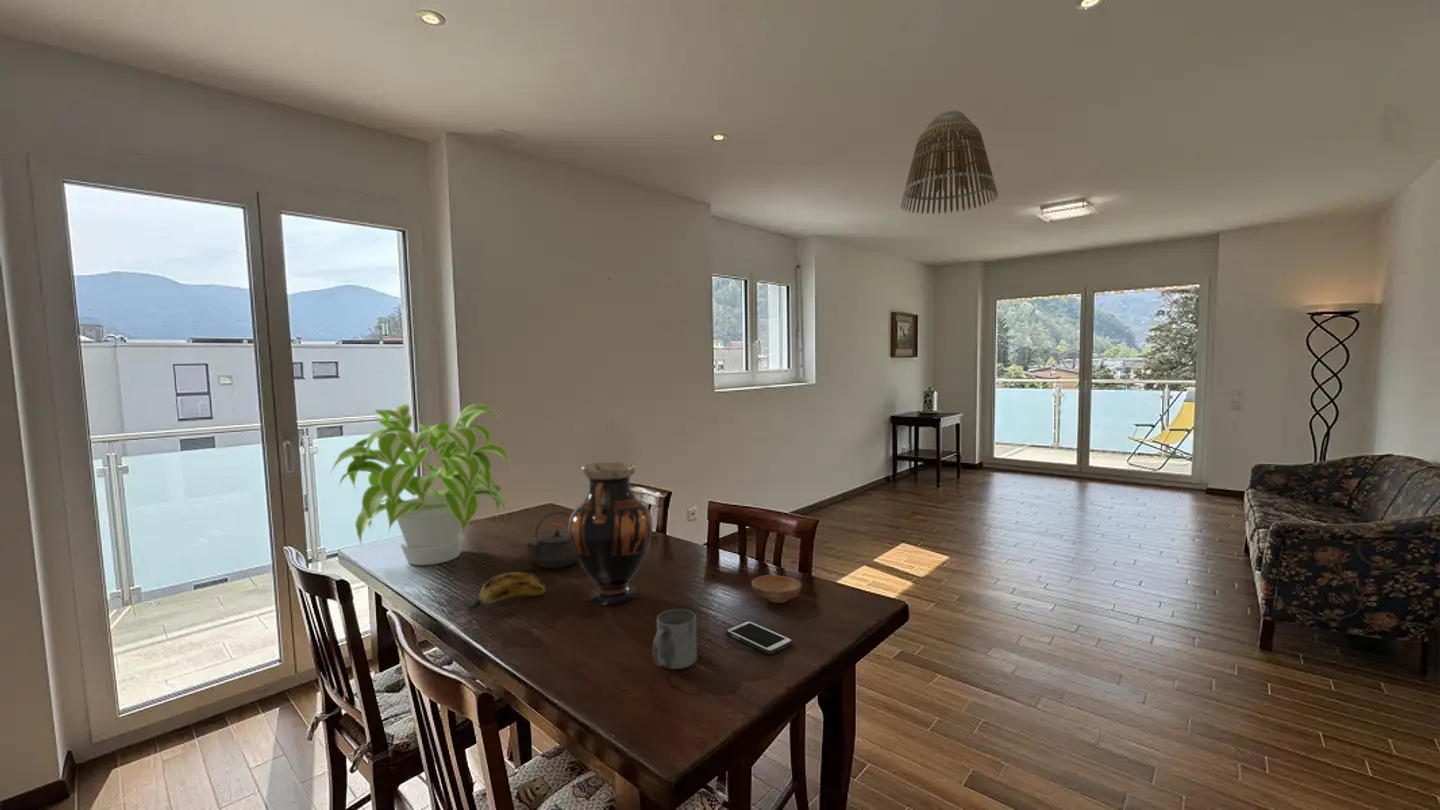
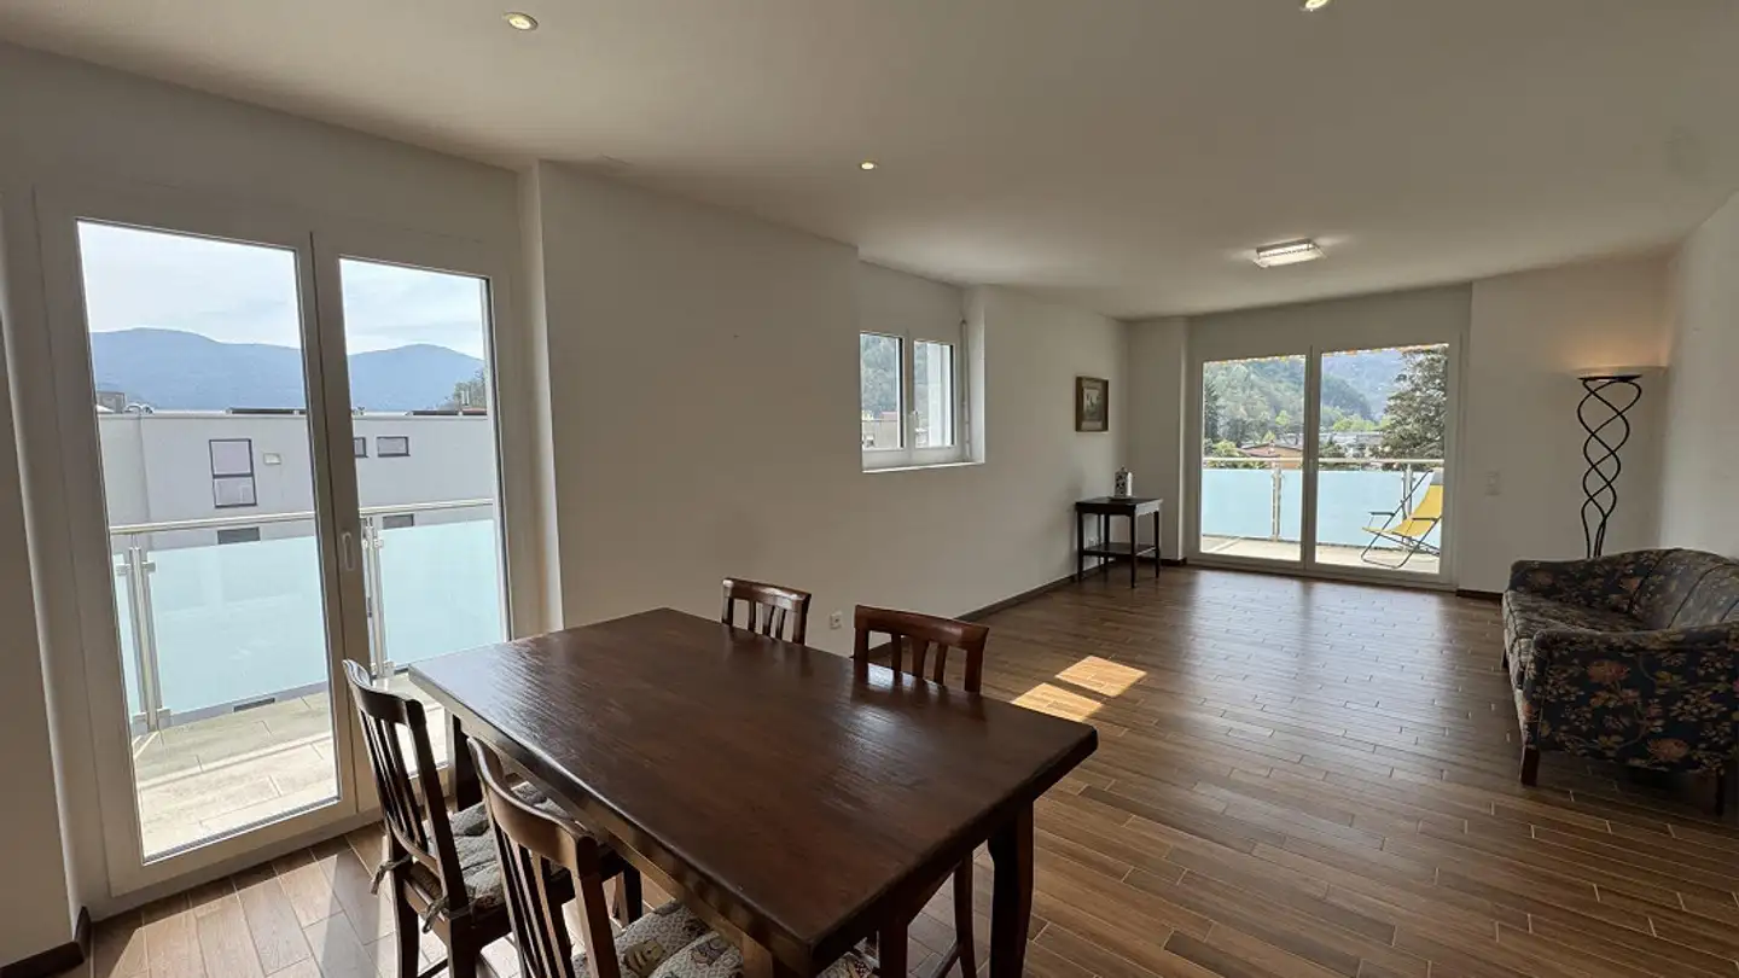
- banana (508, 588)
- lamp shade (947, 159)
- mug (671, 641)
- plant (429, 481)
- vase (611, 531)
- teapot (553, 538)
- bowl (776, 591)
- cell phone (758, 636)
